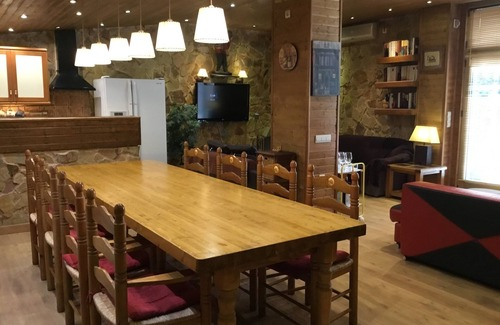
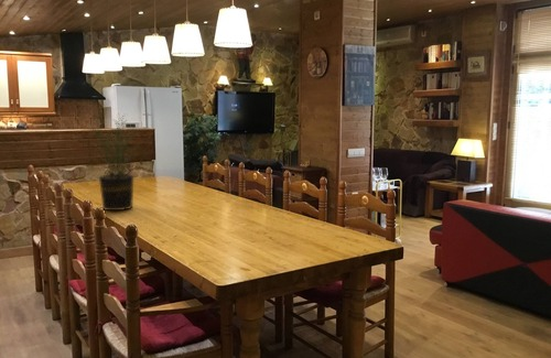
+ potted plant (112, 161)
